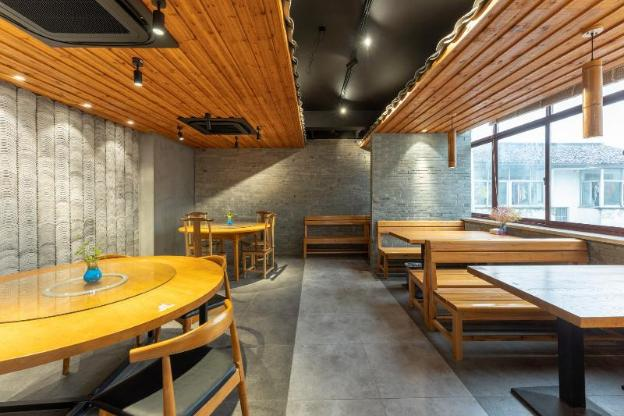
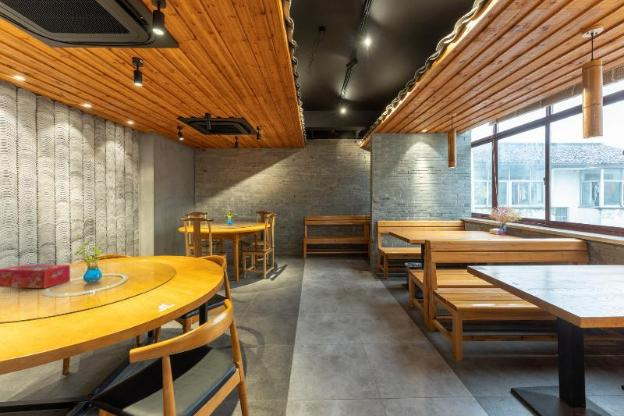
+ tissue box (35, 275)
